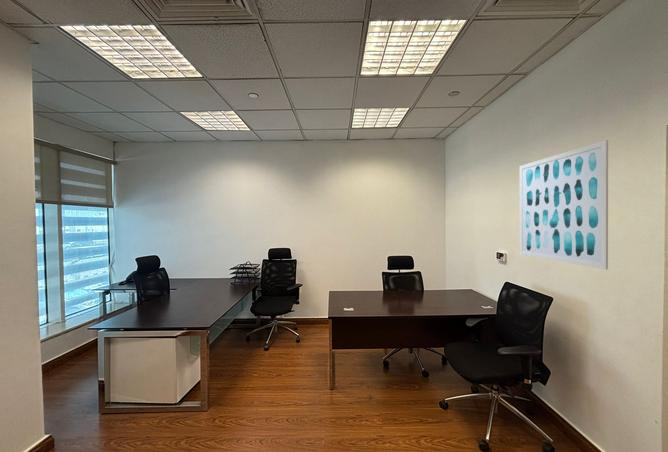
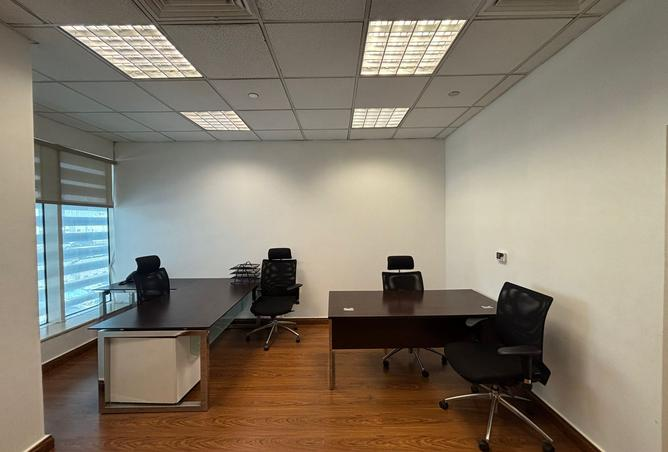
- wall art (555, 208)
